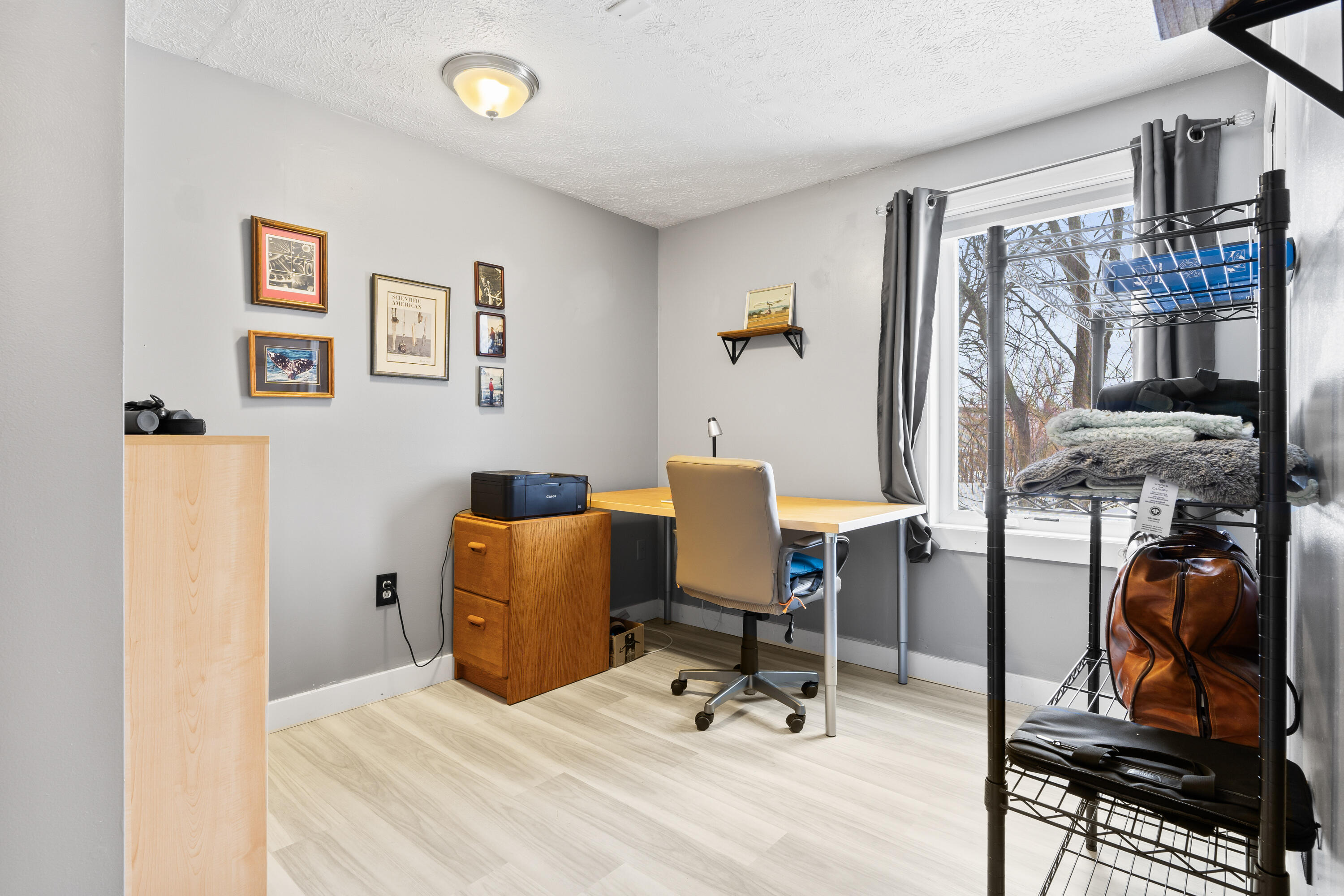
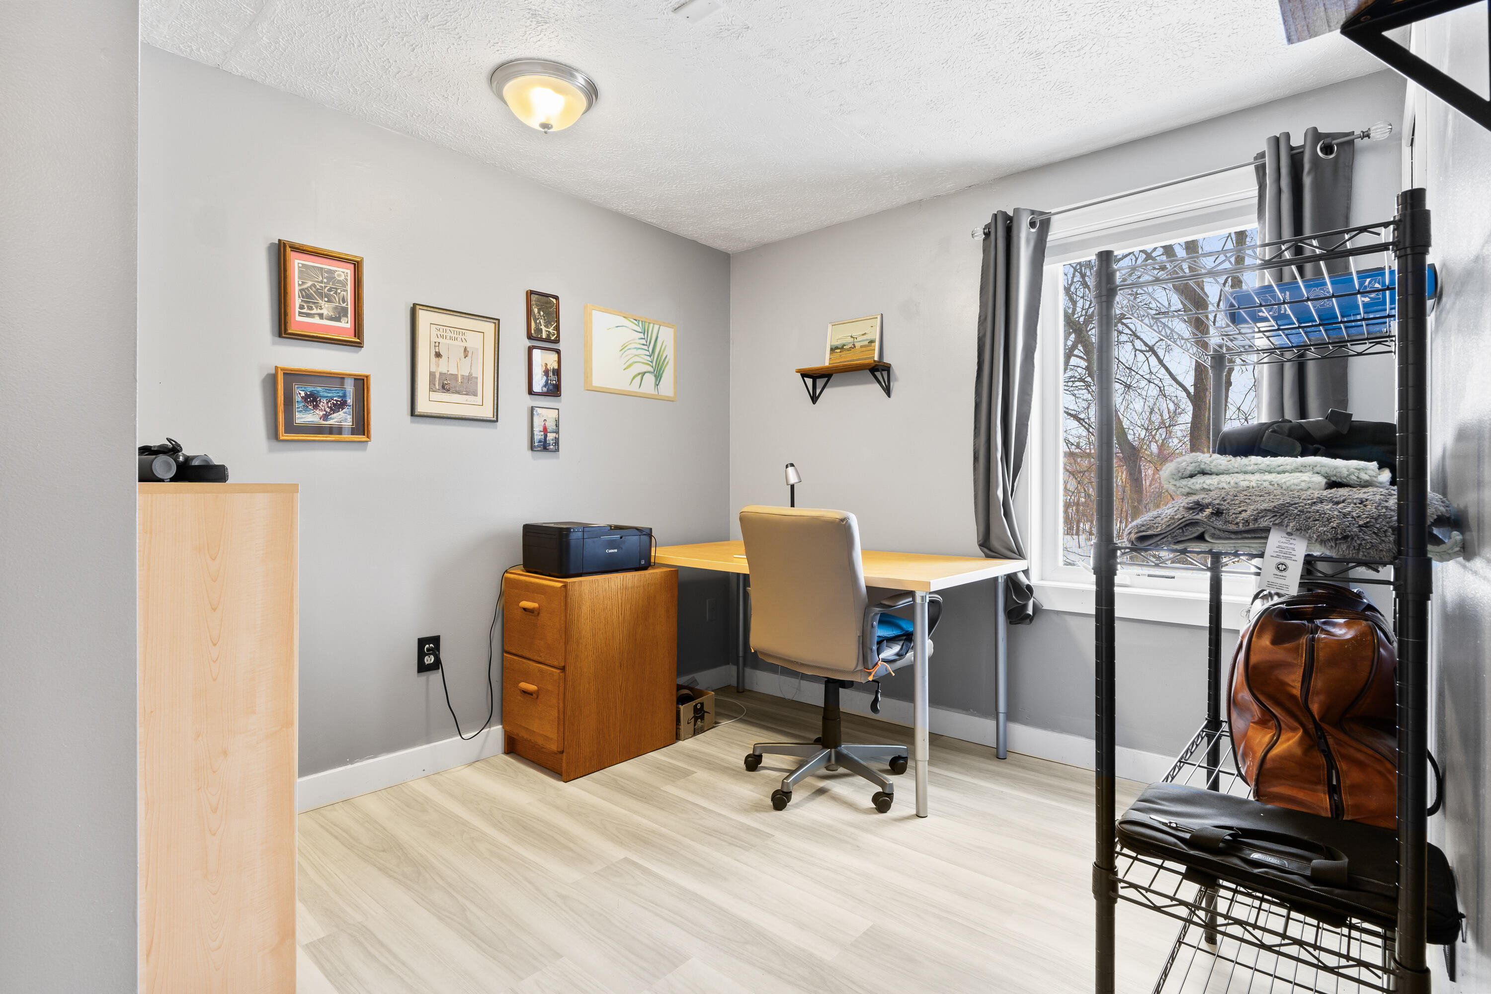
+ wall art (632, 355)
